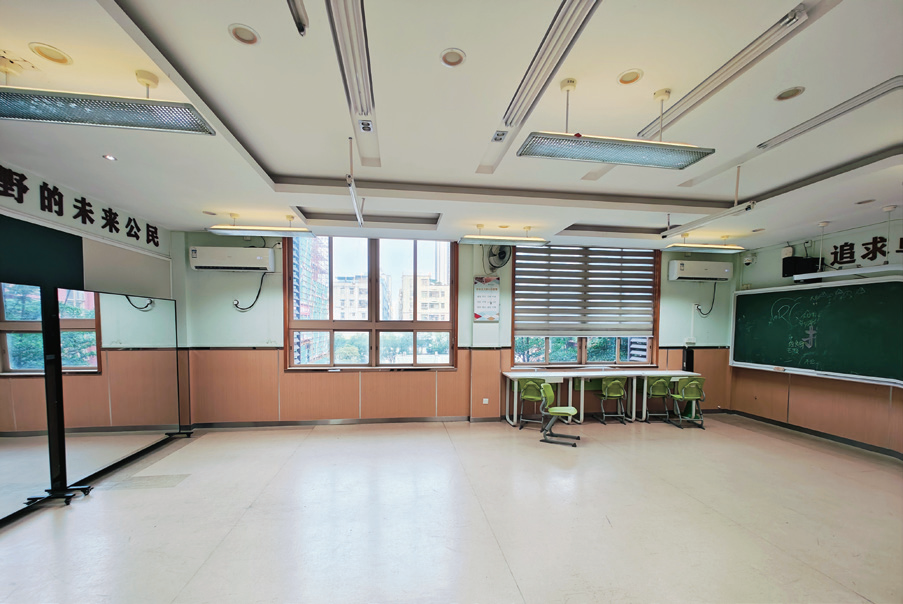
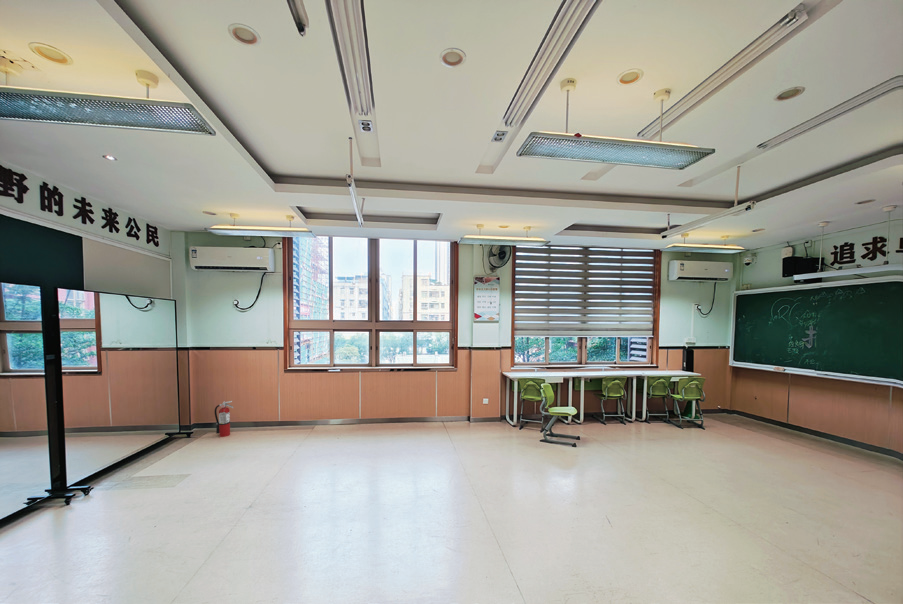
+ fire extinguisher (224, 417)
